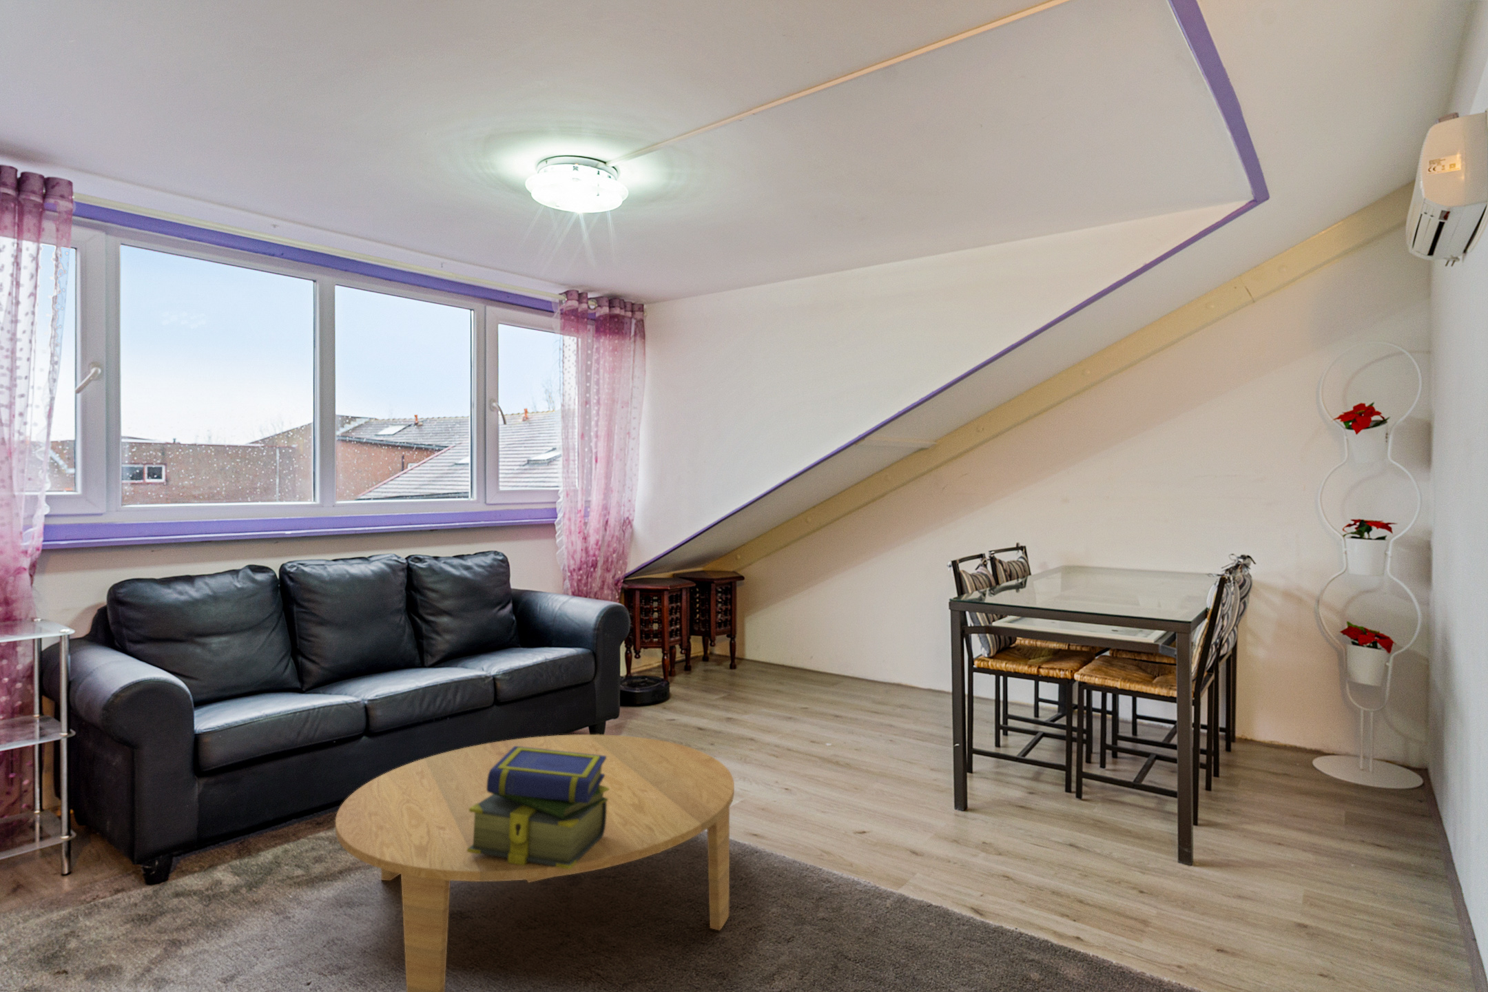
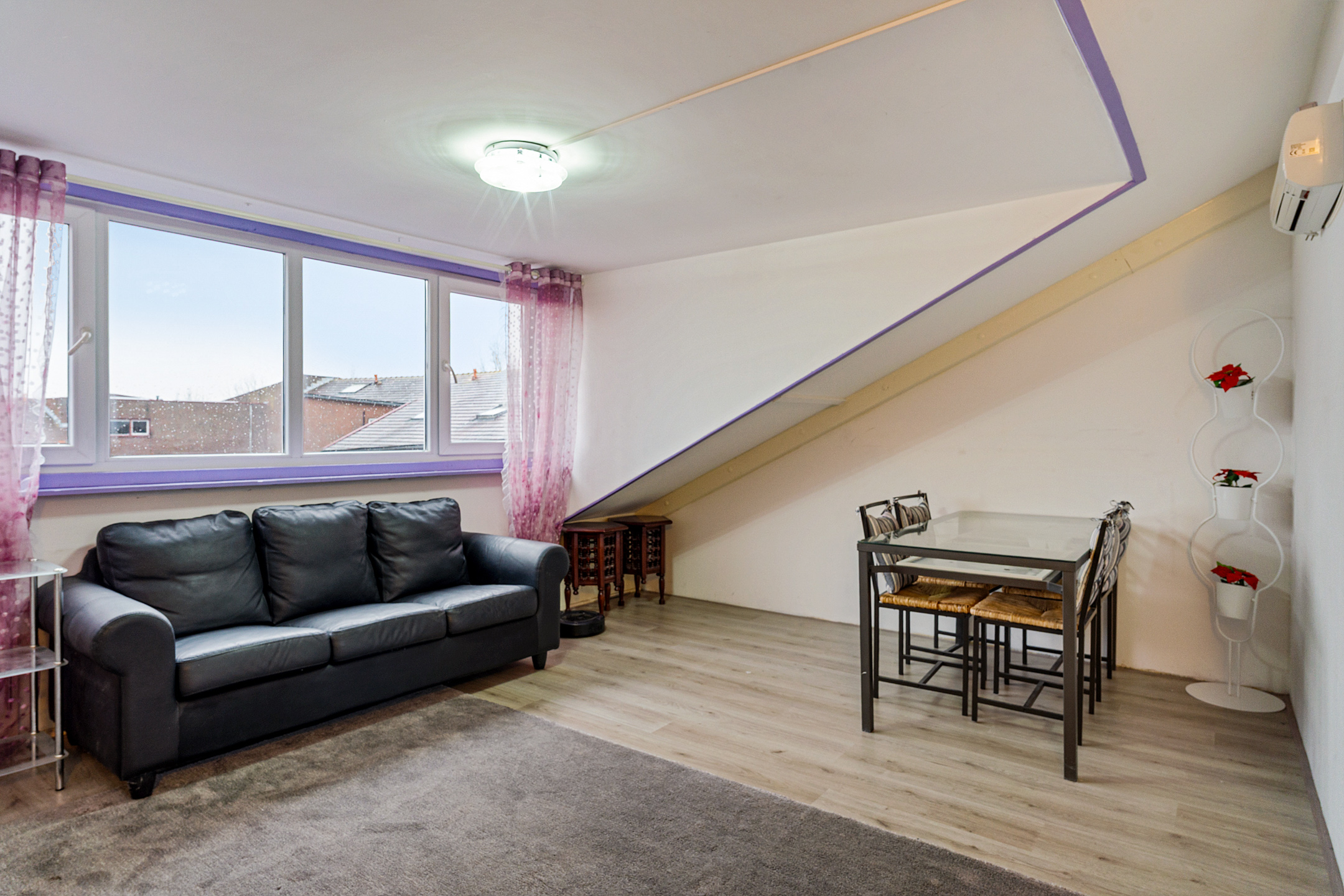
- stack of books (546, 799)
- coffee table (545, 864)
